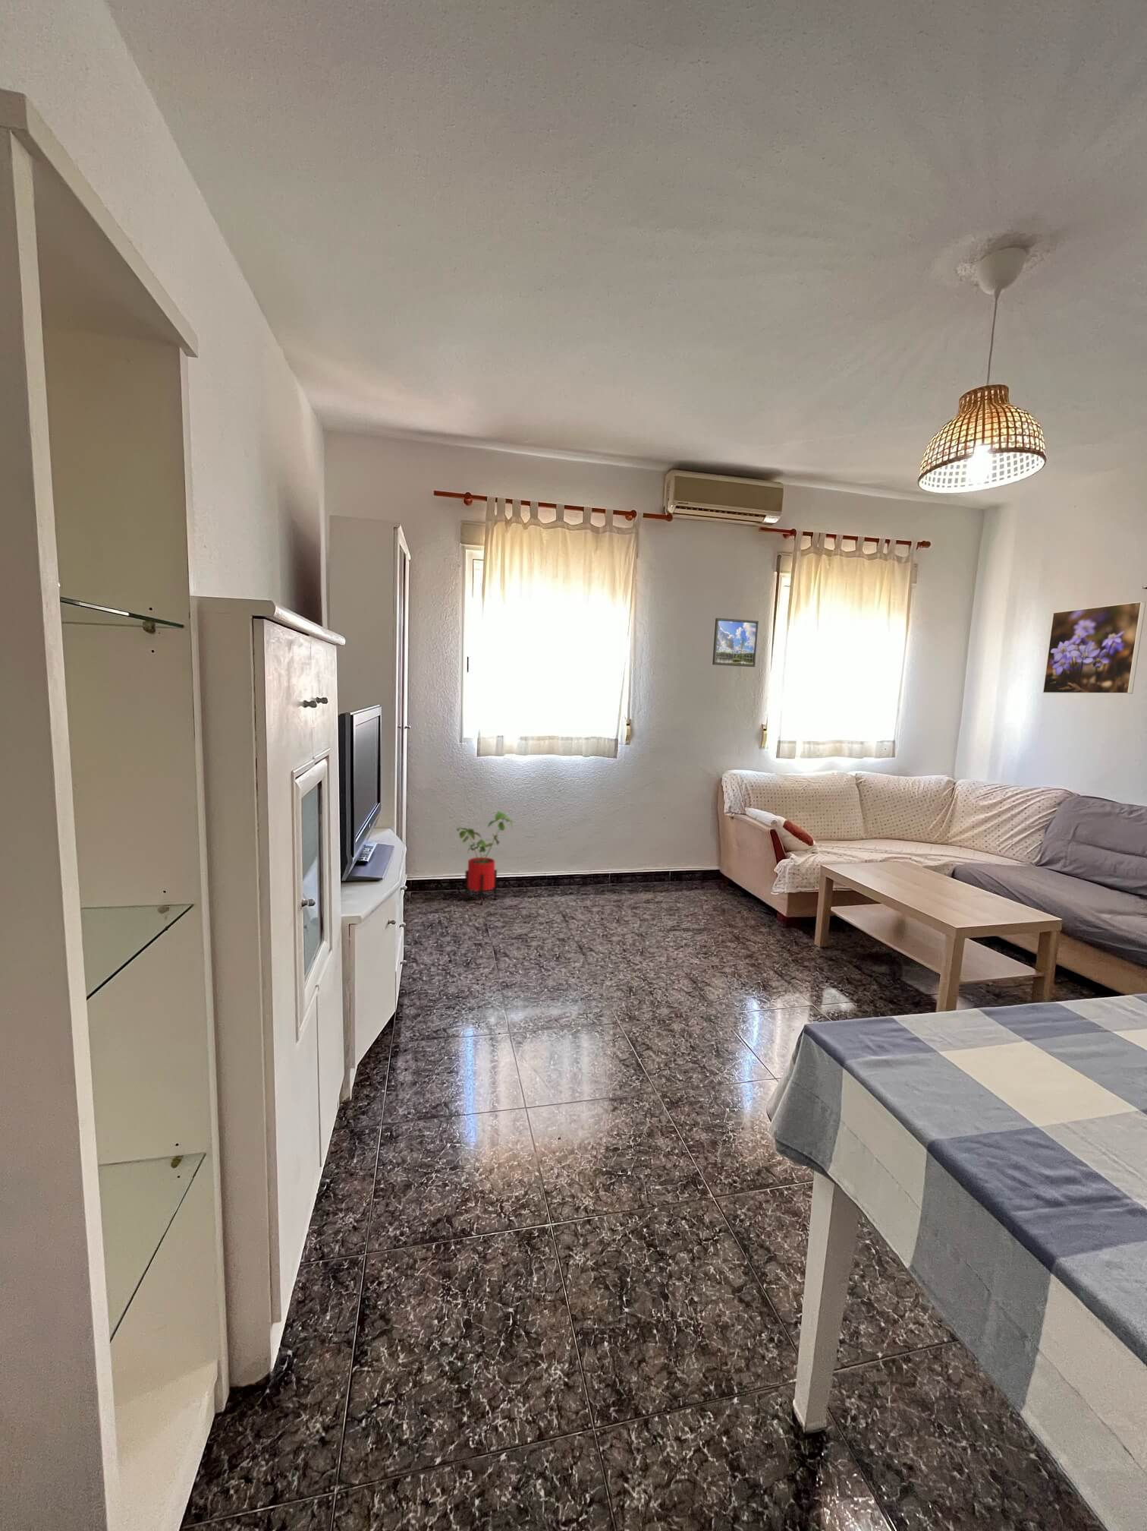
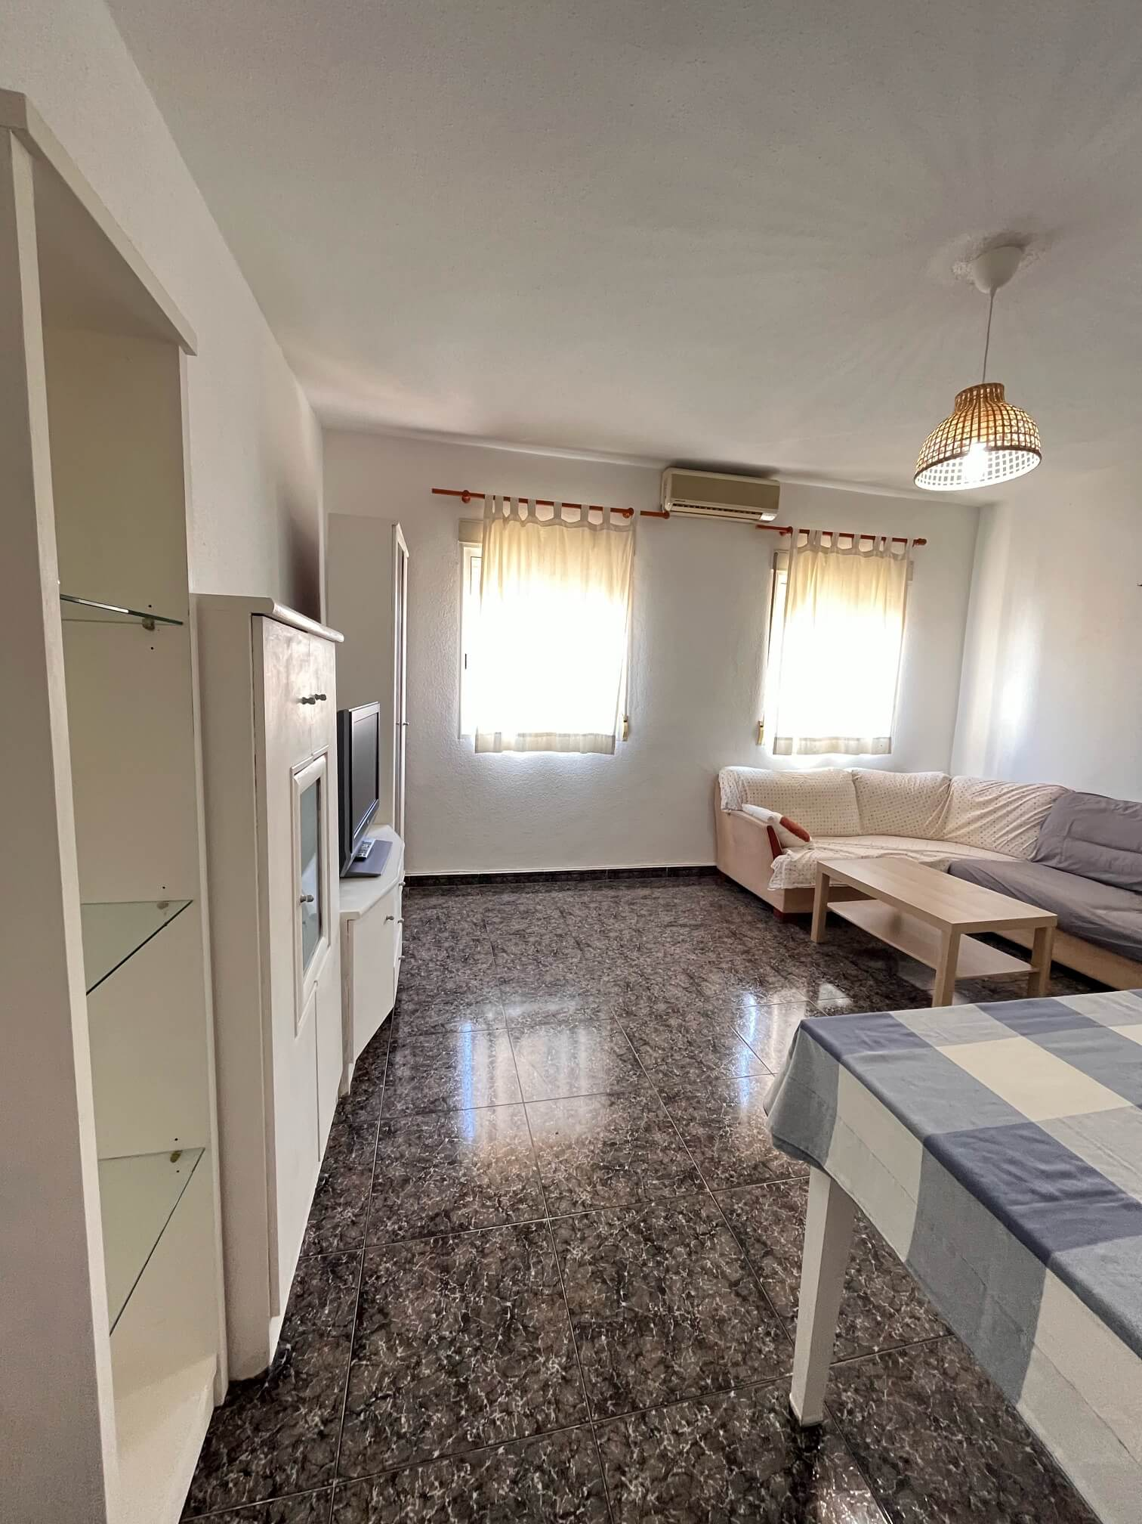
- house plant (484, 855)
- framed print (735, 643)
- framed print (1090, 651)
